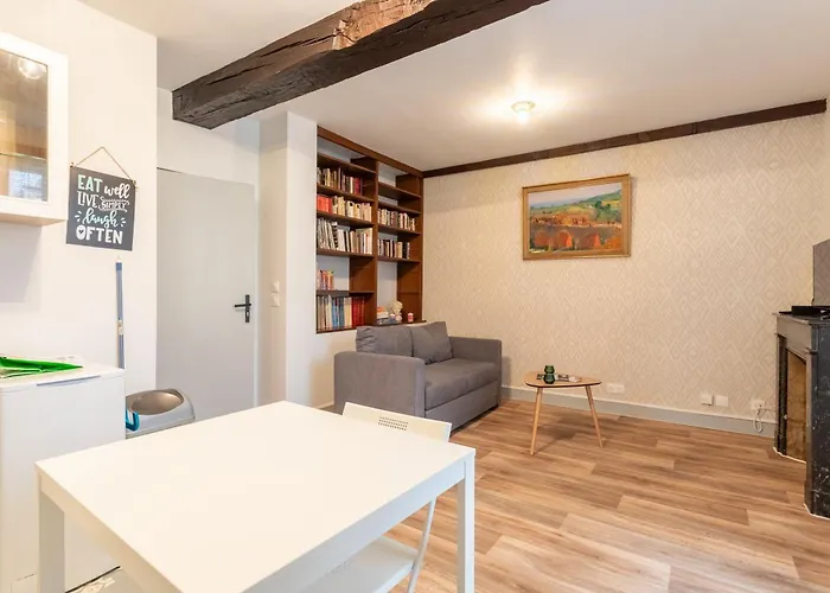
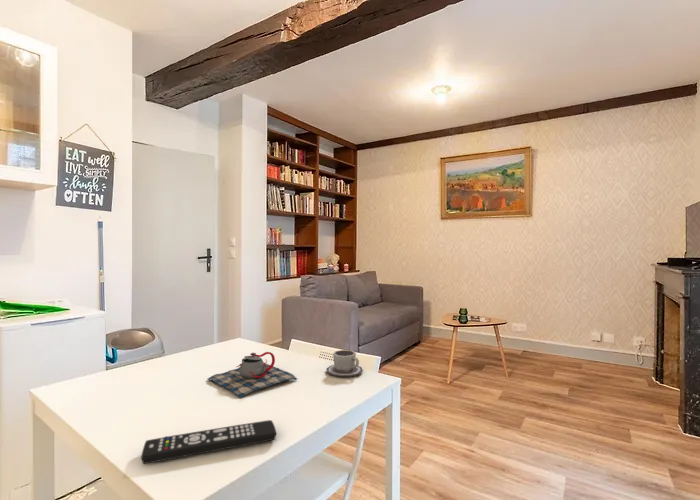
+ remote control (212, 440)
+ cup (344, 362)
+ teapot (252, 366)
